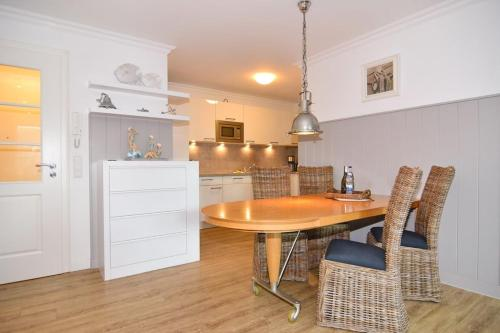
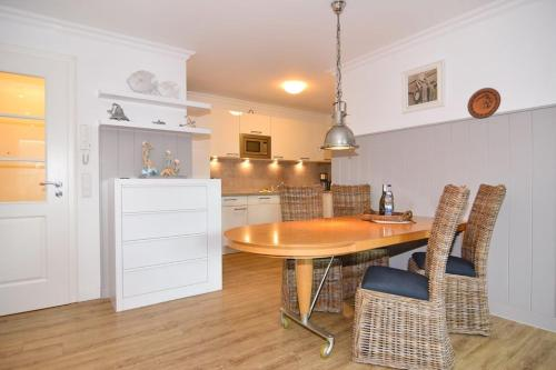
+ decorative plate (484, 103)
